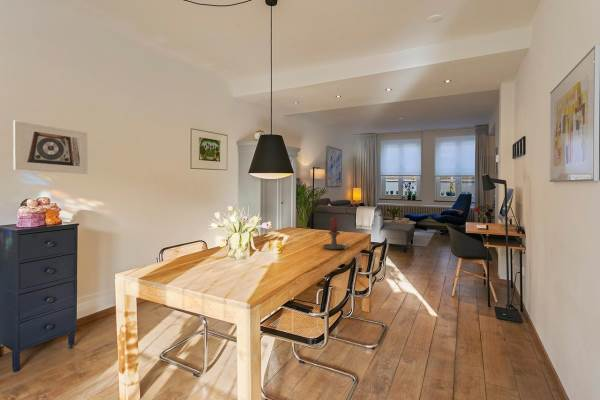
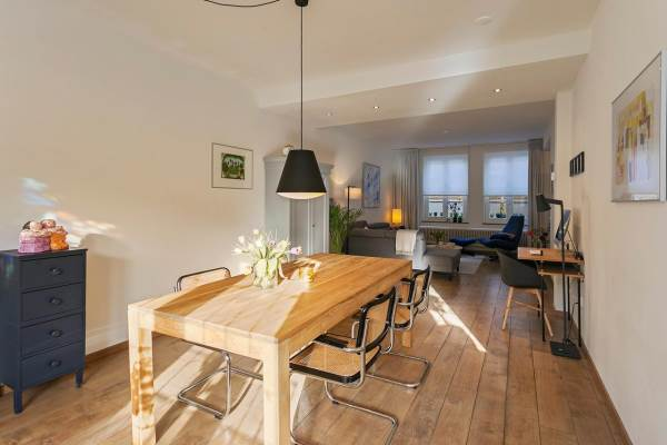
- candle holder (336, 232)
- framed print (53, 149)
